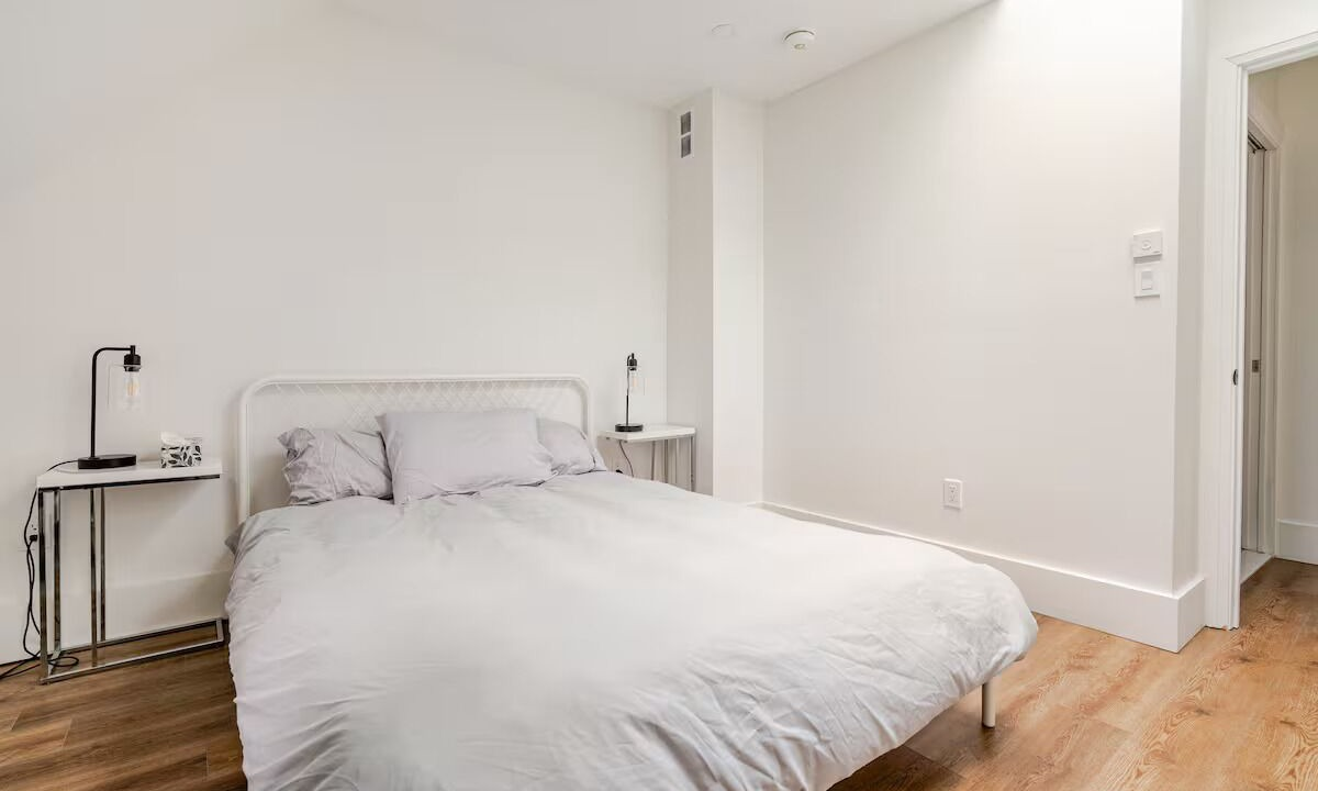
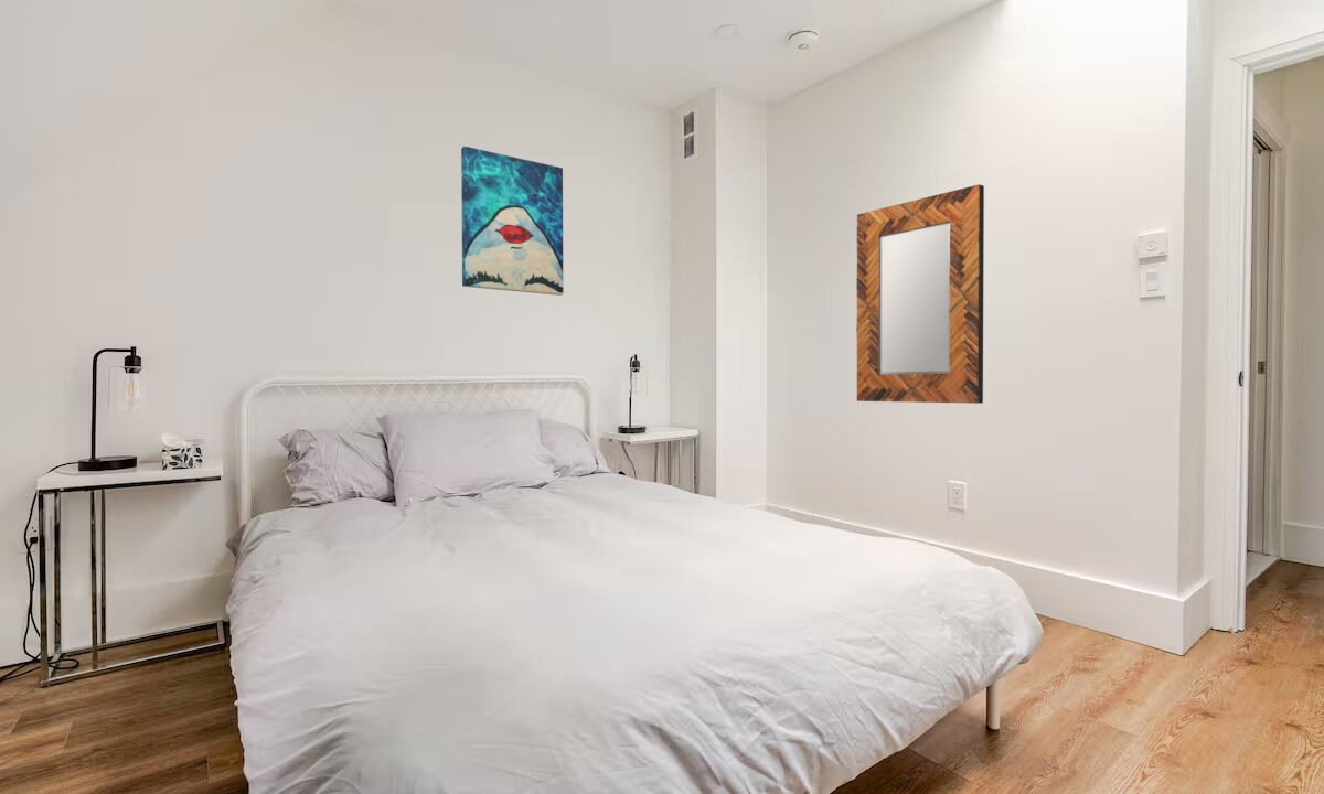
+ wall art (514, 224)
+ home mirror (915, 301)
